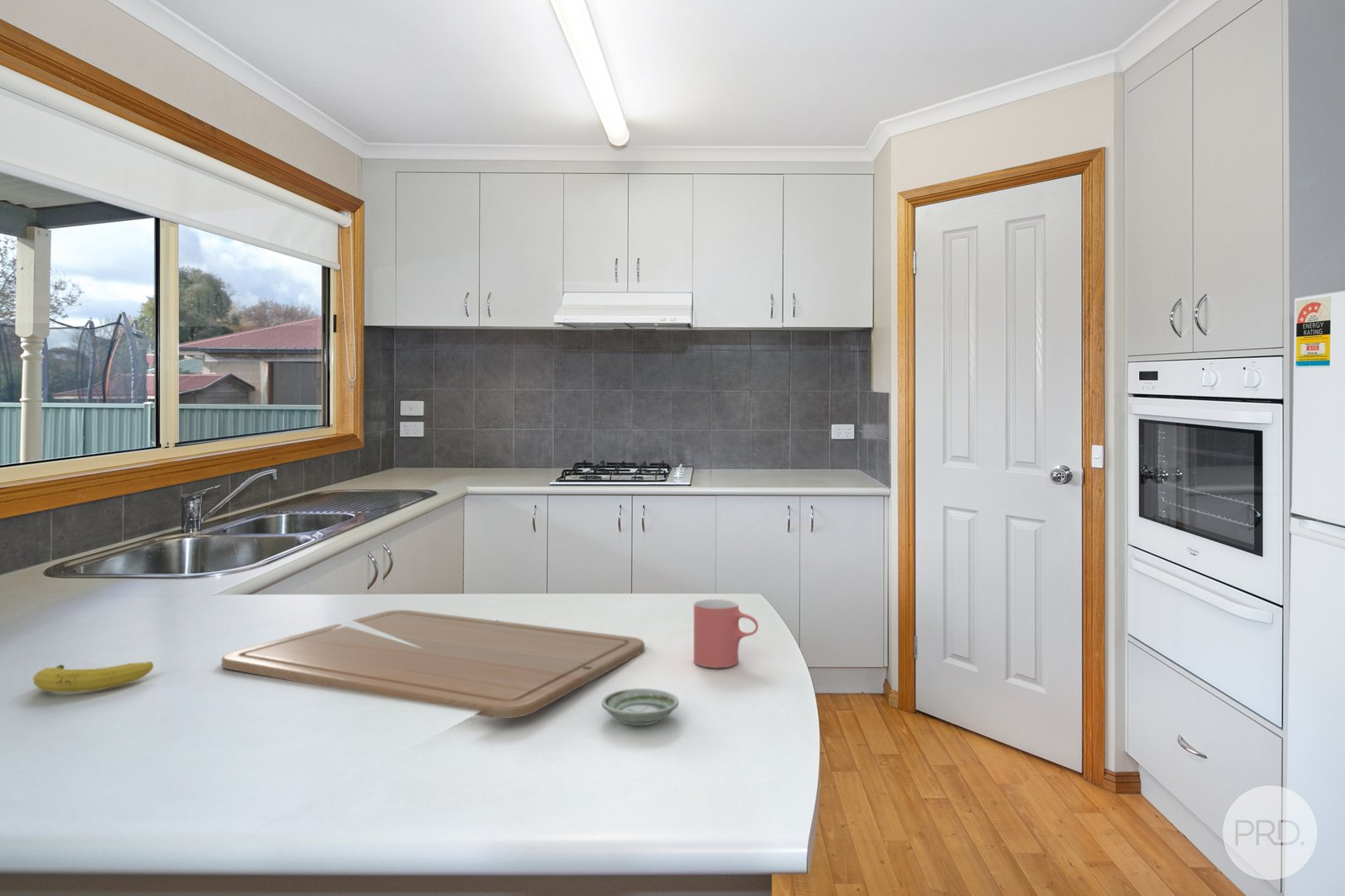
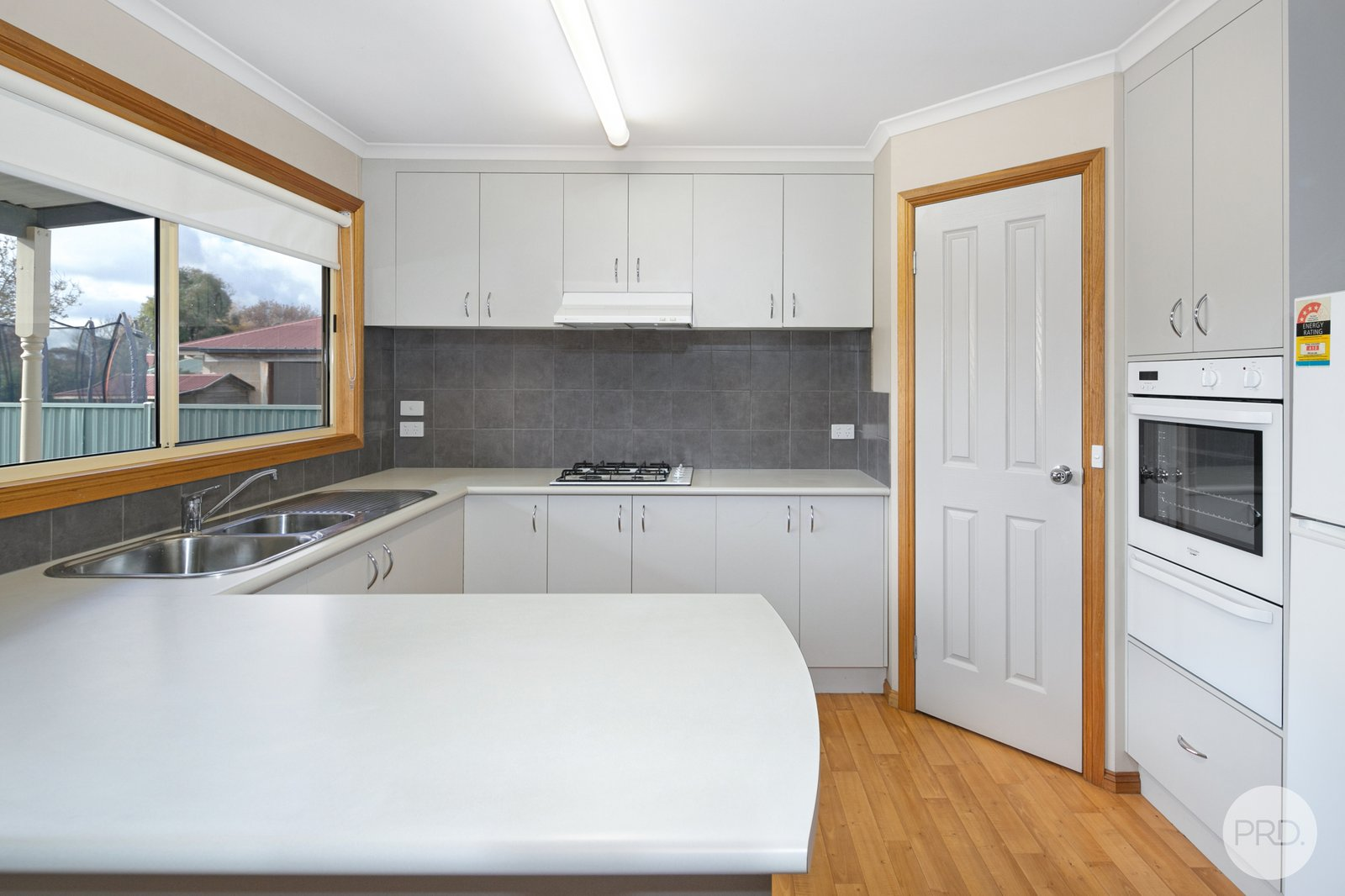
- fruit (87, 672)
- chopping board (441, 651)
- saucer (640, 709)
- cup (725, 633)
